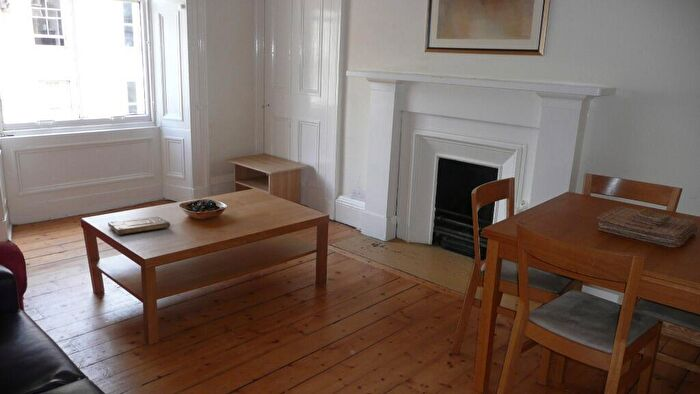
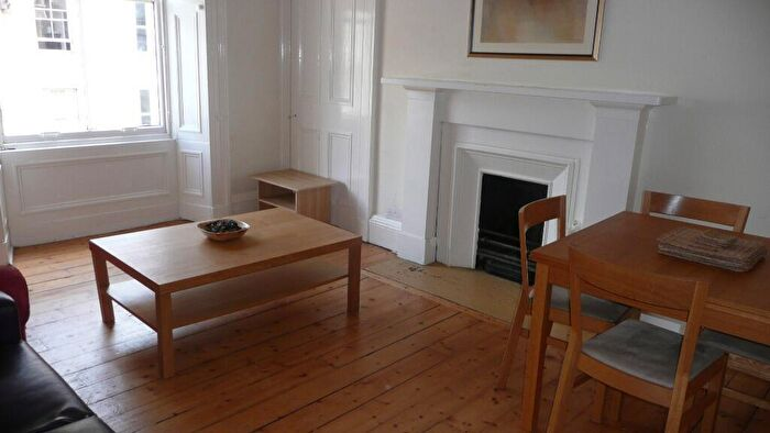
- book (139, 224)
